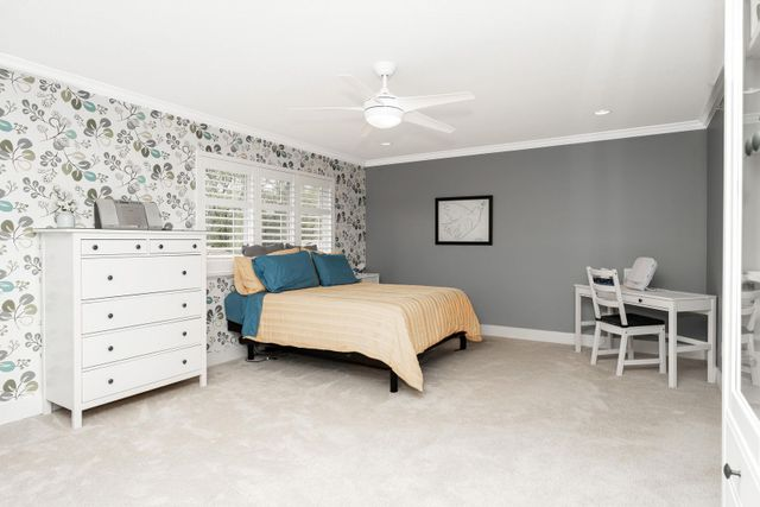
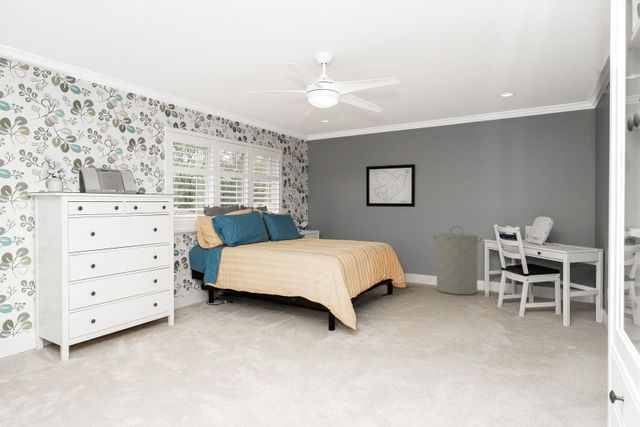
+ laundry hamper (456, 258)
